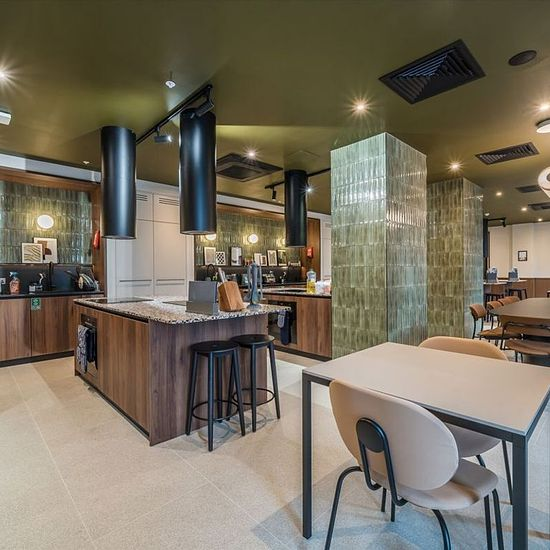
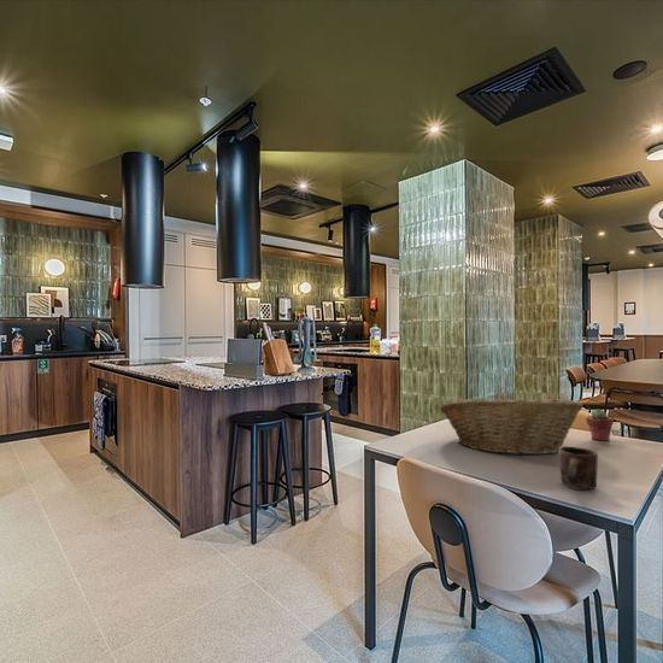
+ fruit basket (507, 418)
+ potted succulent (599, 423)
+ mug (580, 470)
